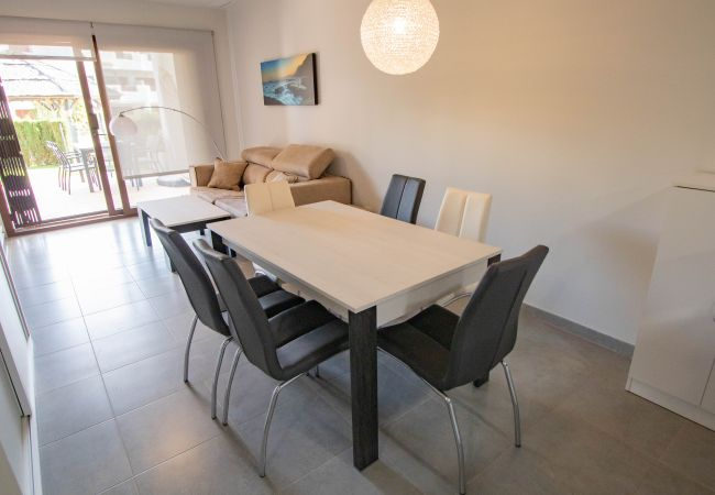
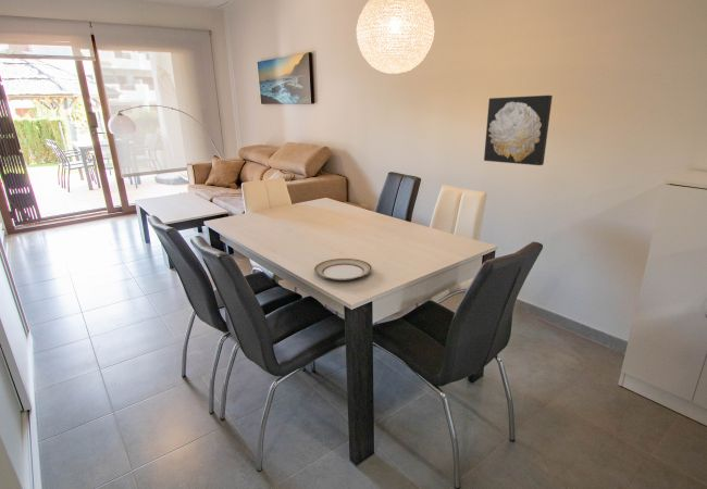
+ wall art (516, 130)
+ plate (343, 269)
